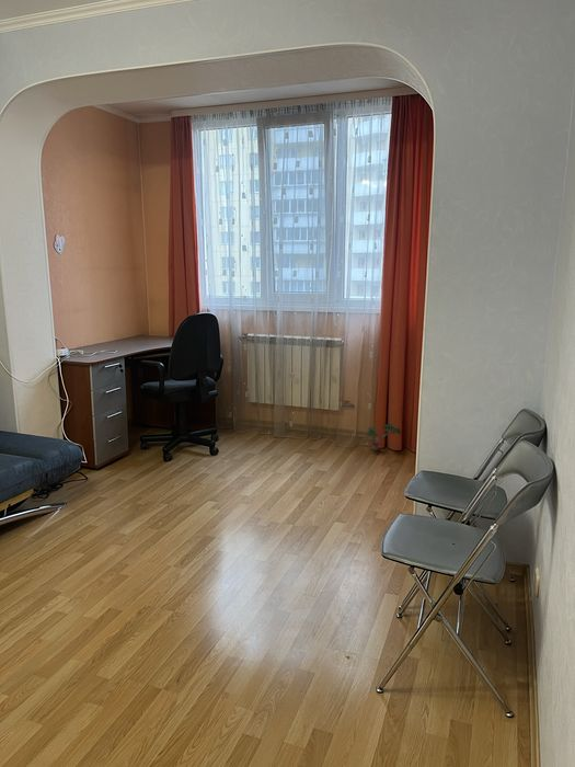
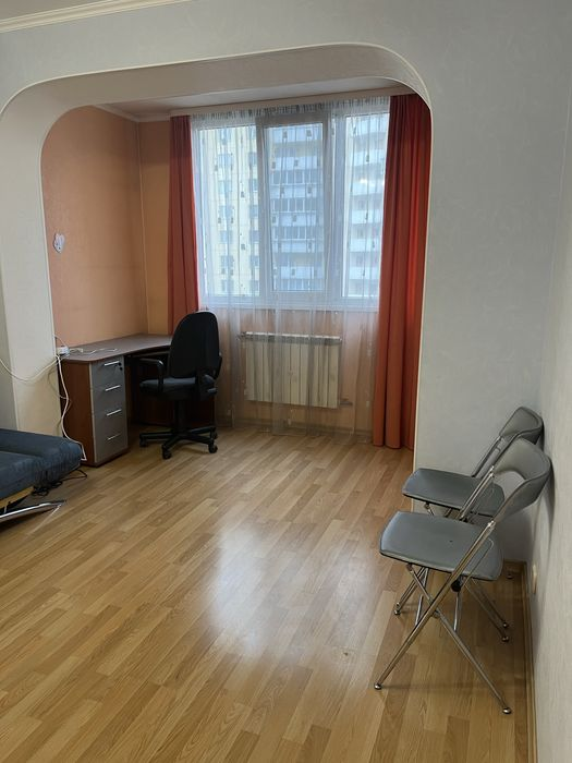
- potted plant (383, 436)
